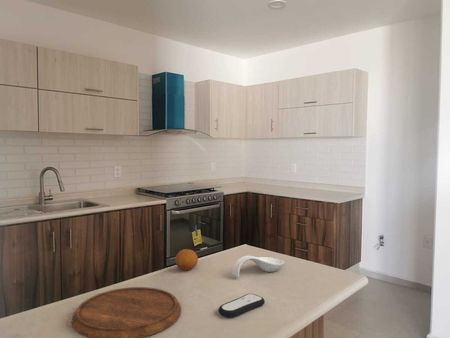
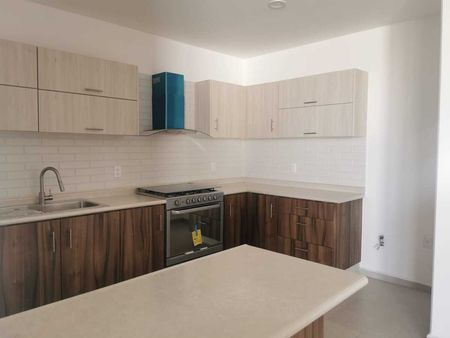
- remote control (241, 304)
- fruit (186, 259)
- spoon rest (258, 263)
- cutting board (128, 309)
